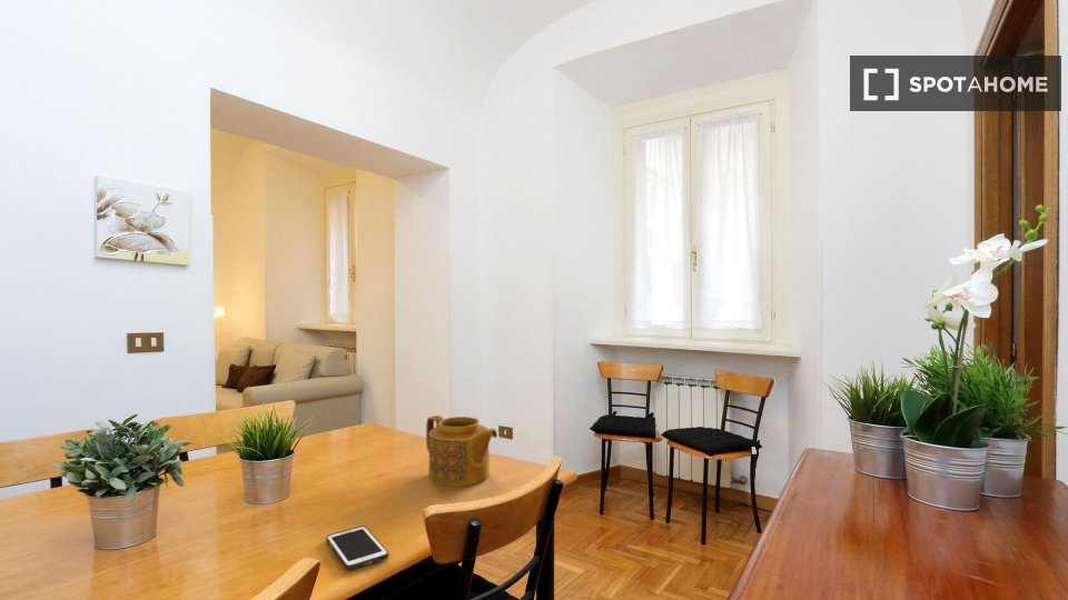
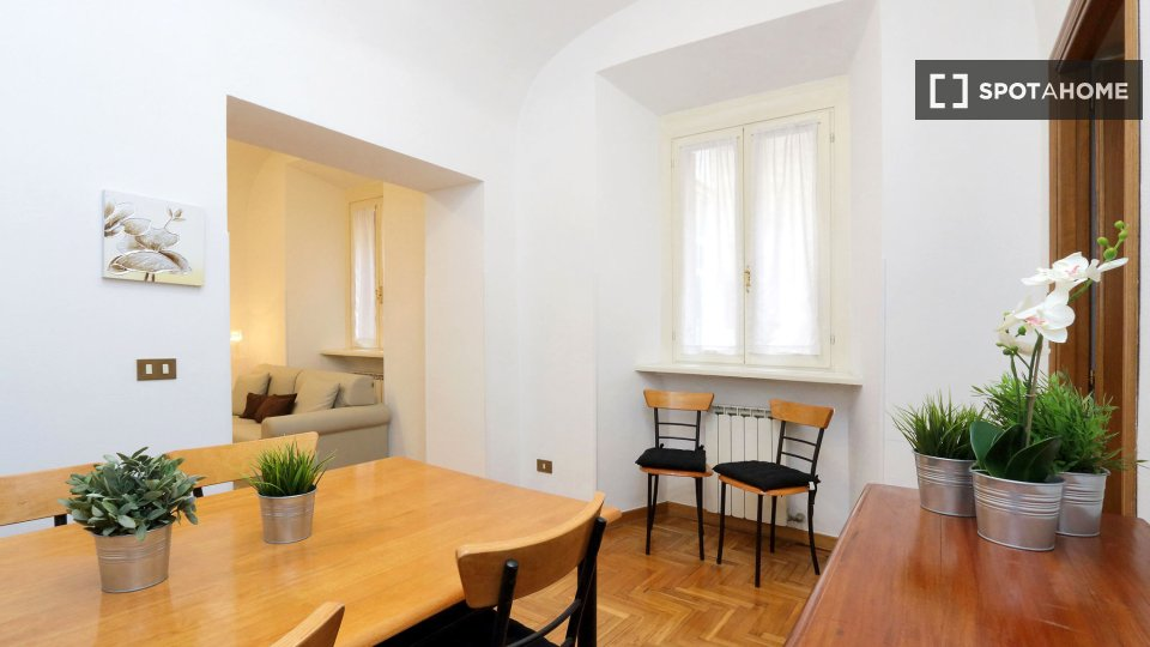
- cell phone (356, 546)
- teapot (461, 448)
